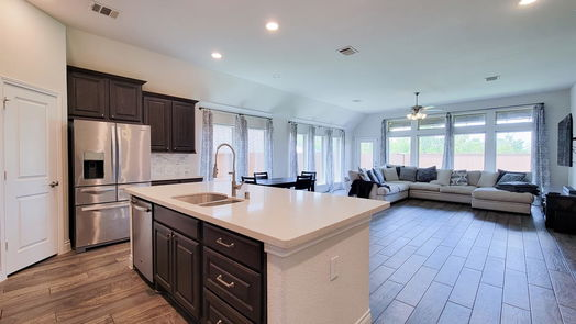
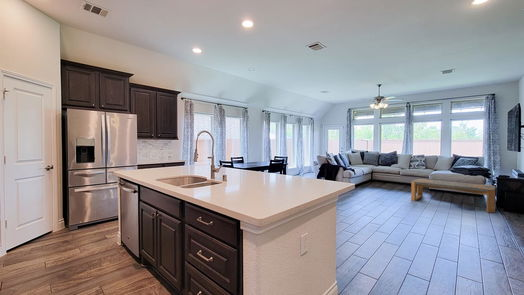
+ coffee table (450, 188)
